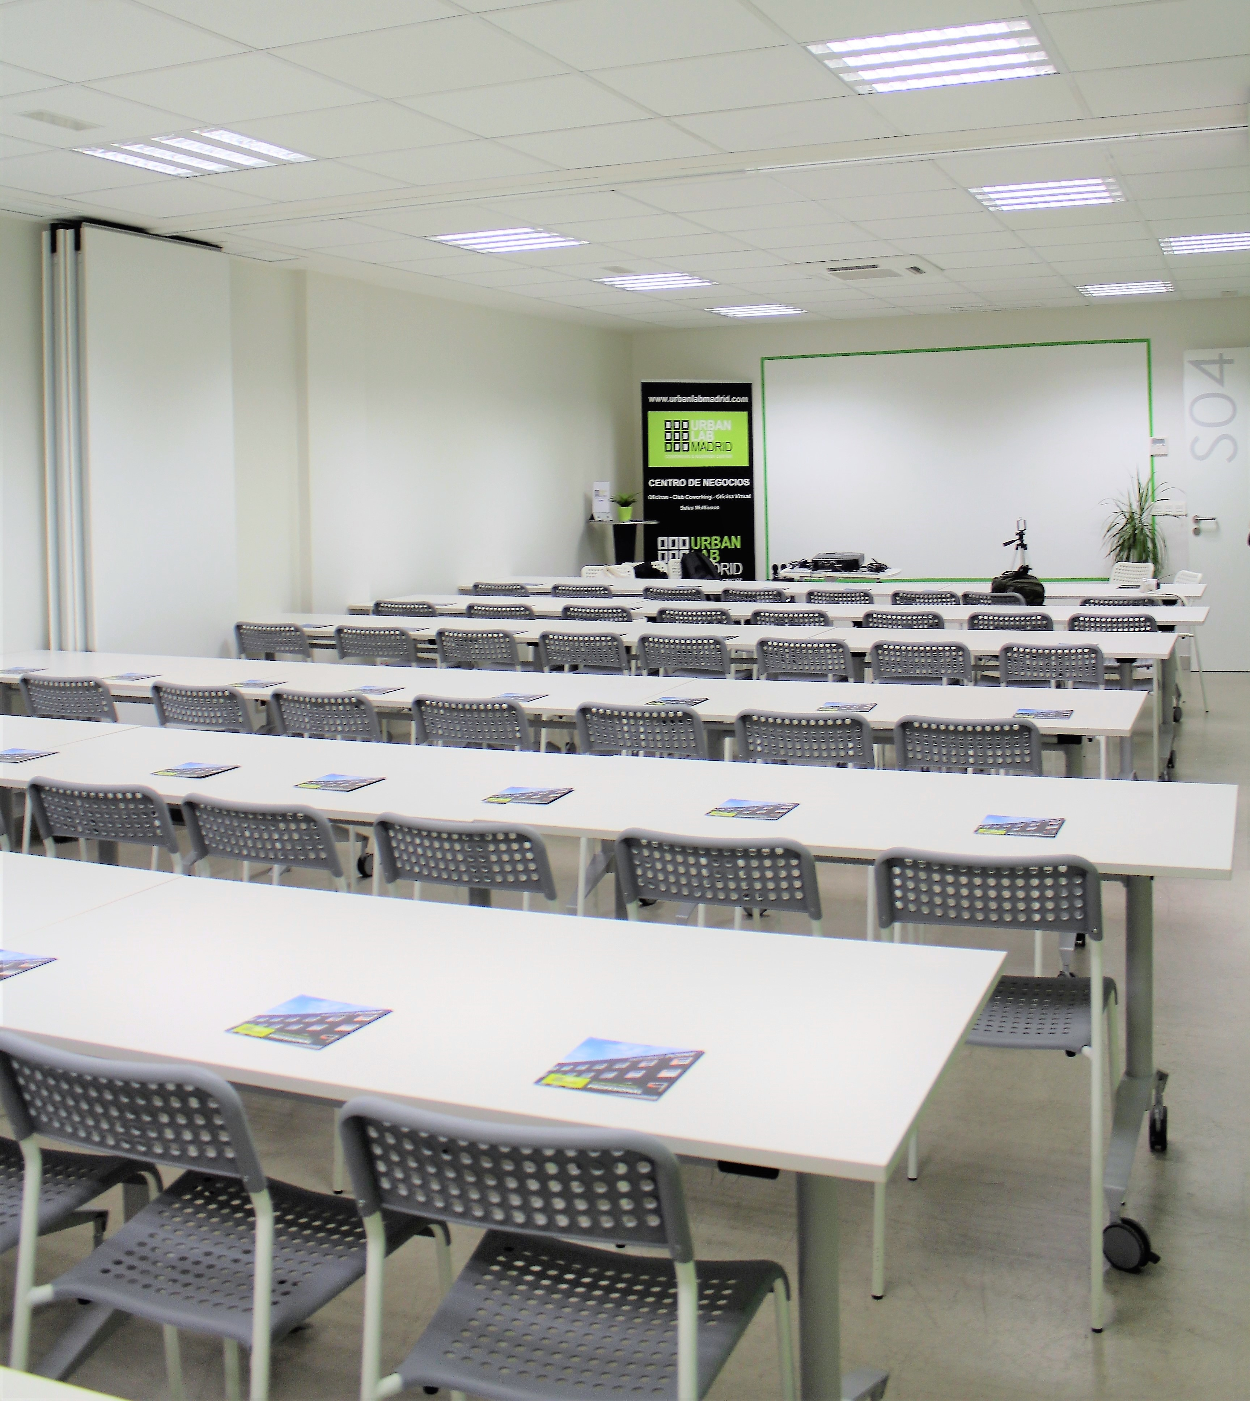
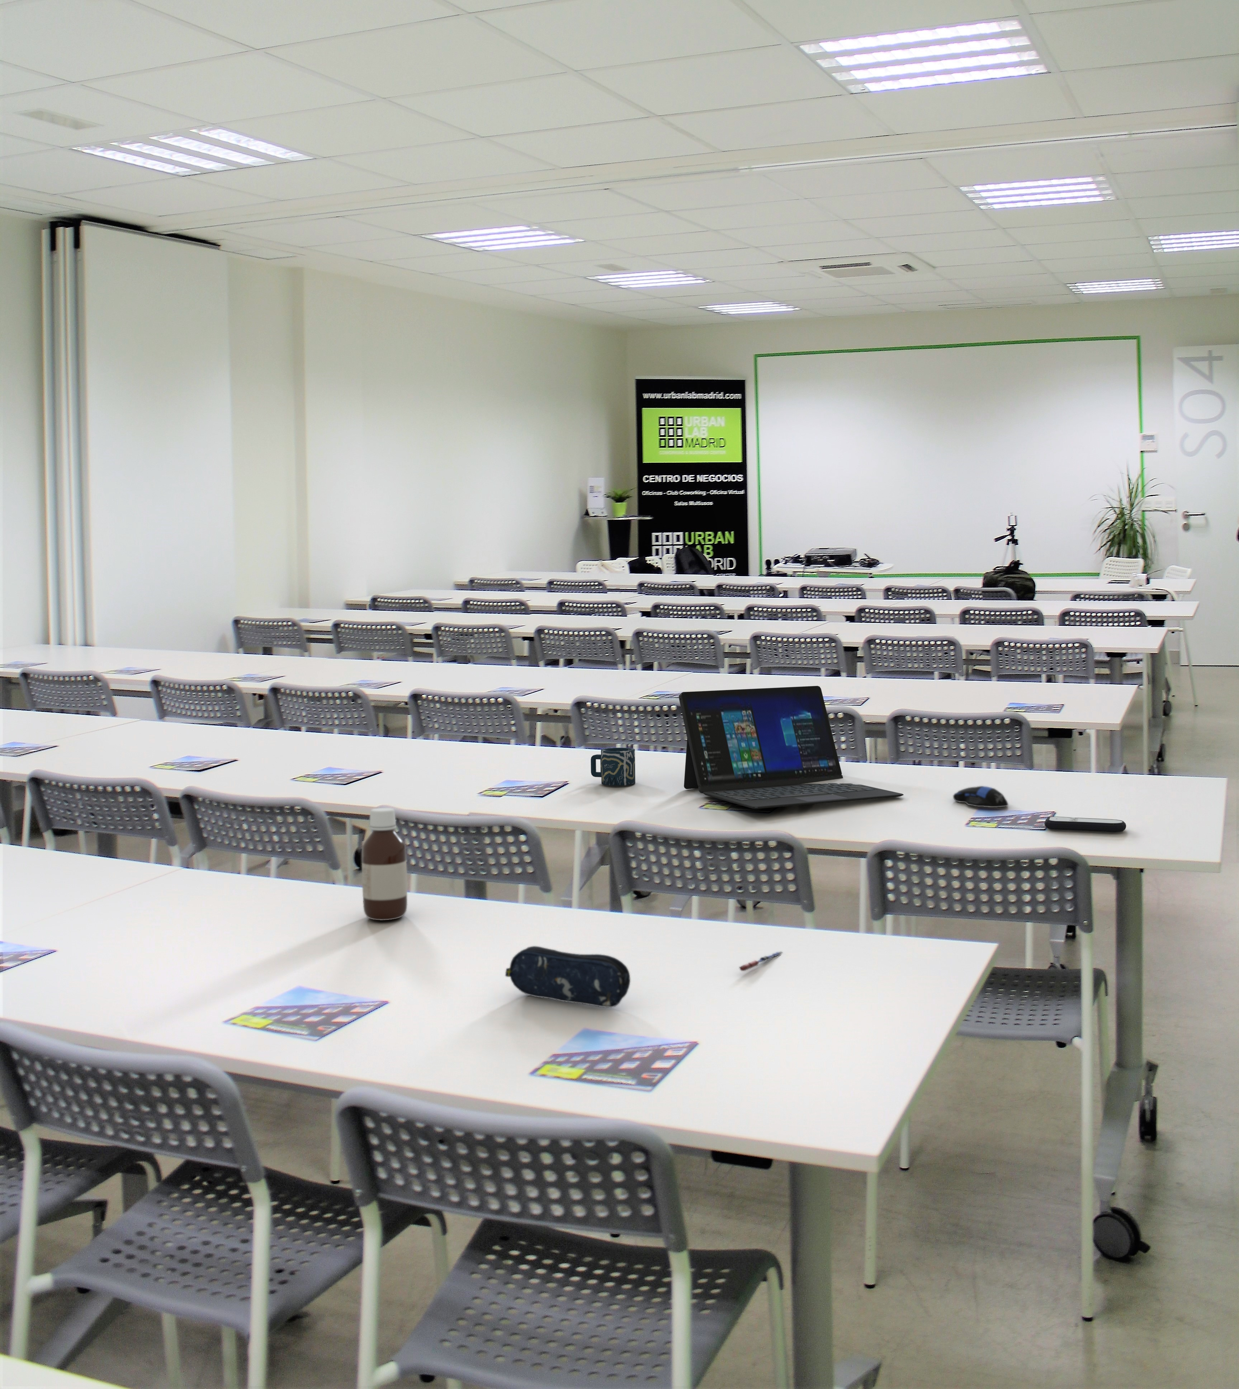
+ remote control (1085, 824)
+ pen (762, 959)
+ bottle (384, 863)
+ pencil case (569, 976)
+ laptop (788, 743)
+ cup (612, 766)
+ computer mouse (982, 794)
